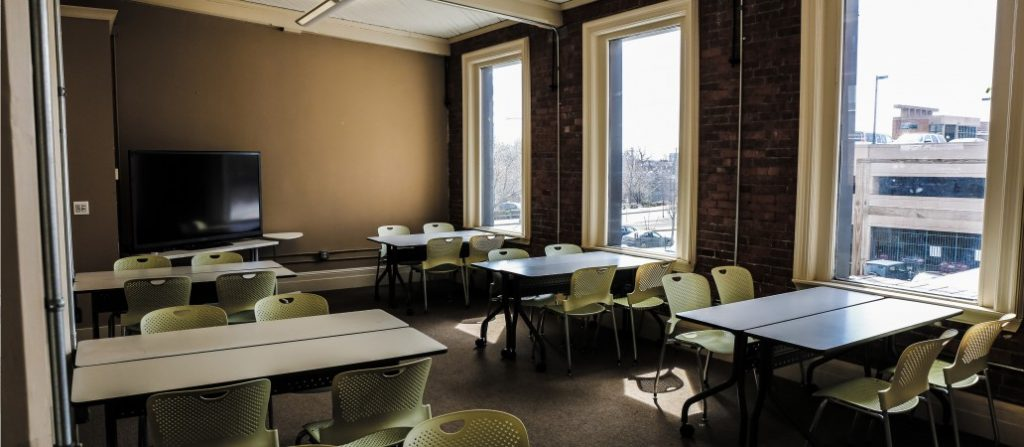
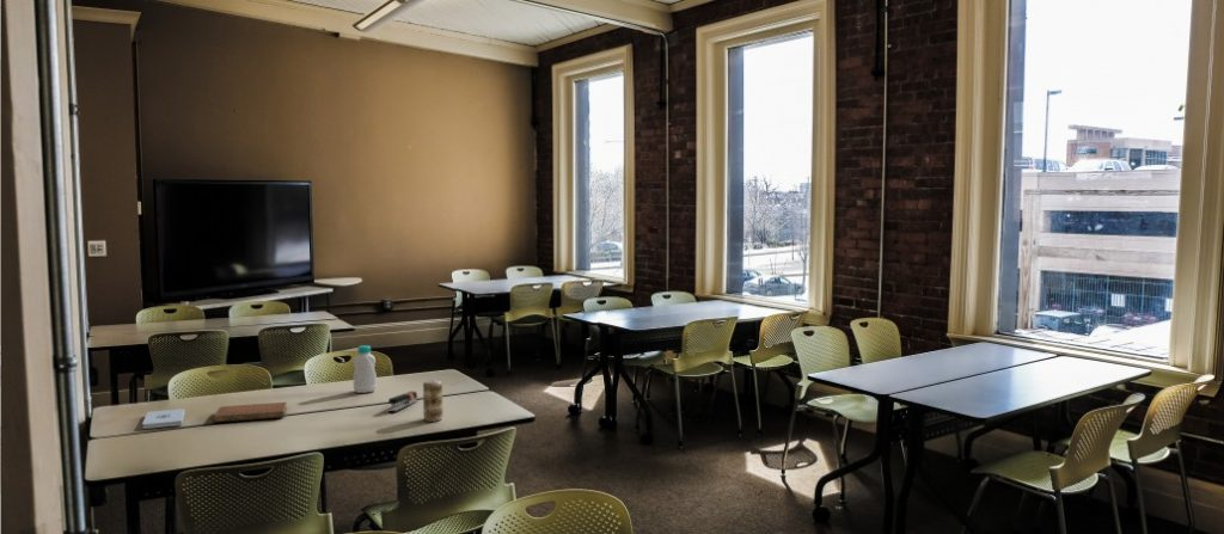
+ notepad (164, 418)
+ notebook (251, 411)
+ bottle (365, 368)
+ stapler (403, 400)
+ beverage can (433, 399)
